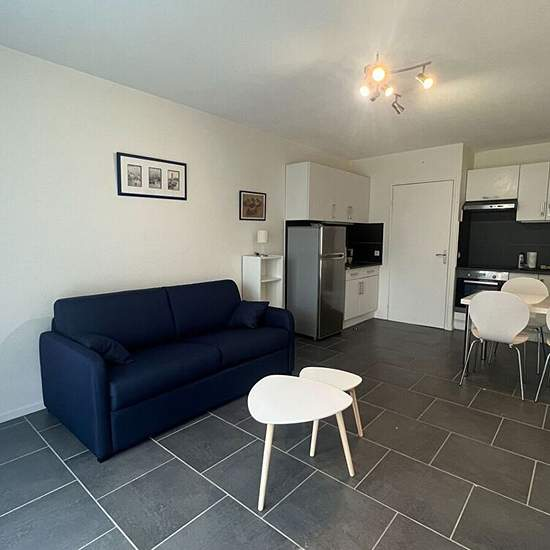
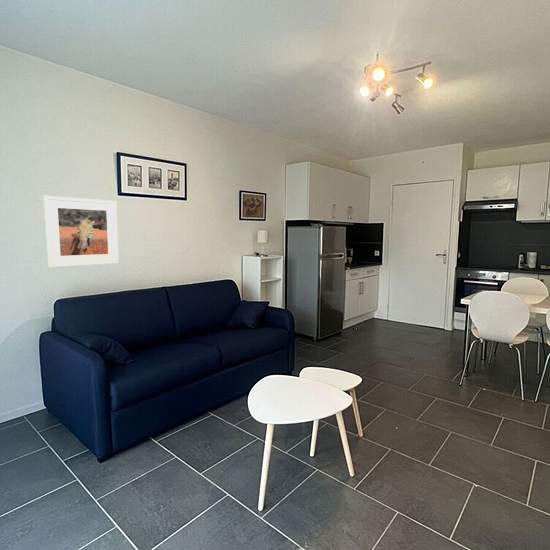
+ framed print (84, 232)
